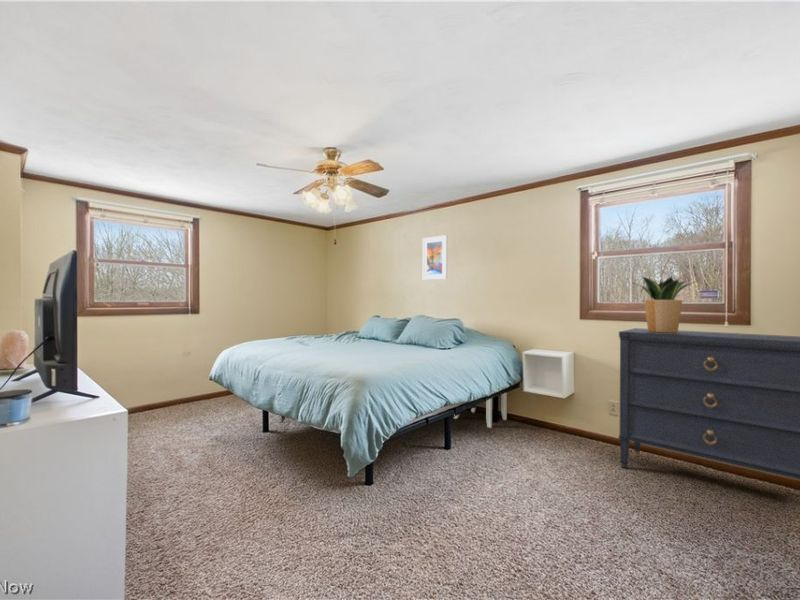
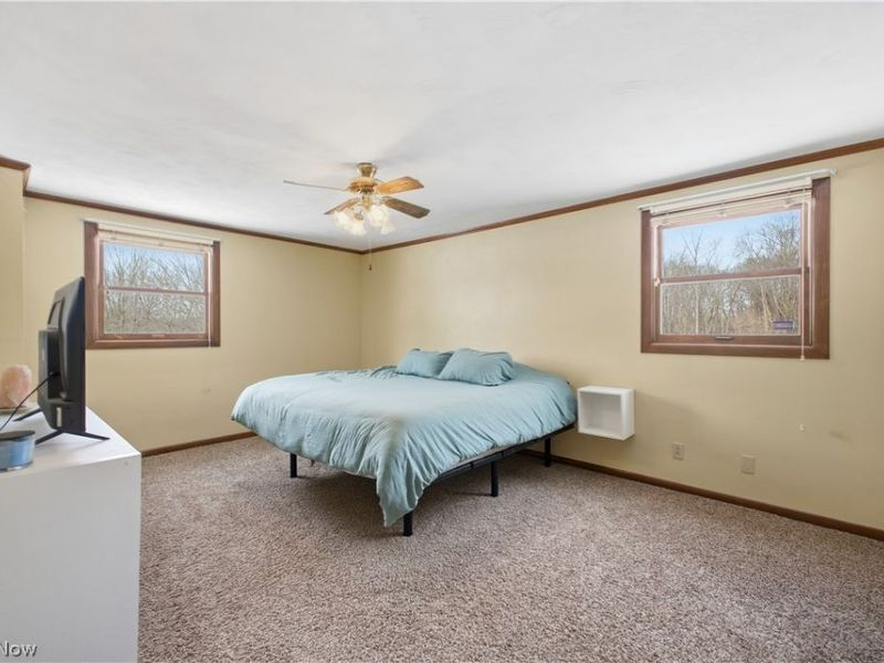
- nightstand (487, 400)
- dresser (713, 407)
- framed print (434, 258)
- potted plant (665, 304)
